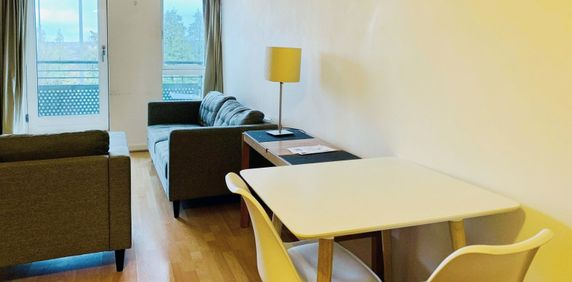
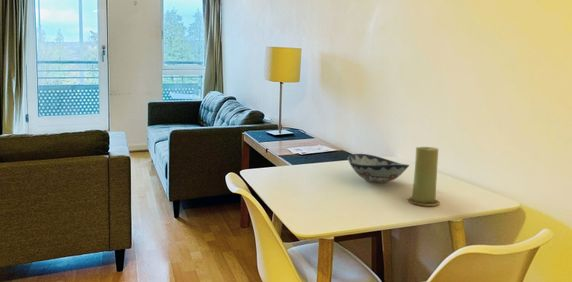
+ candle (425, 174)
+ decorative bowl (377, 169)
